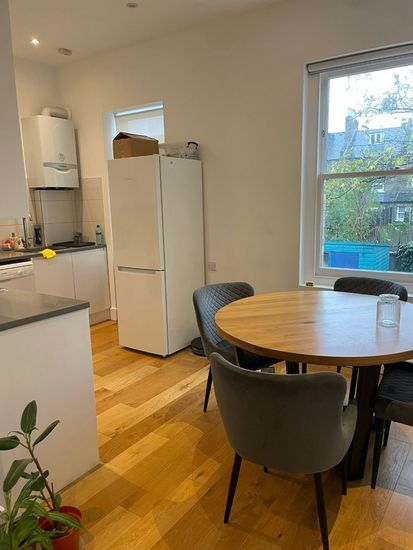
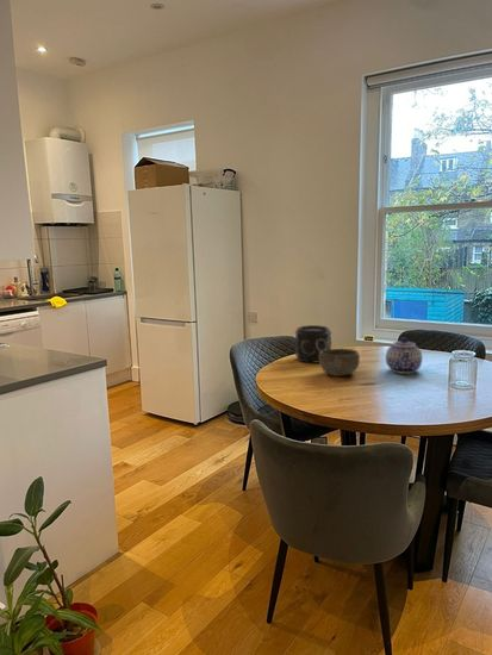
+ teapot (404, 354)
+ bowl (338, 362)
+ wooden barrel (313, 343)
